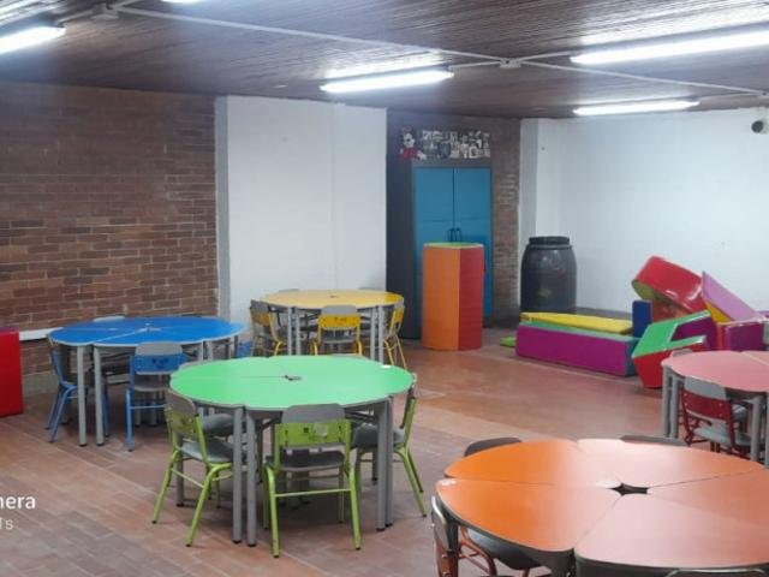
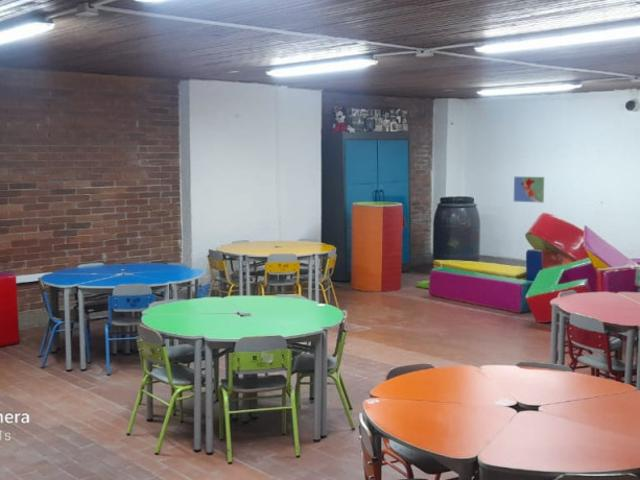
+ map (528, 189)
